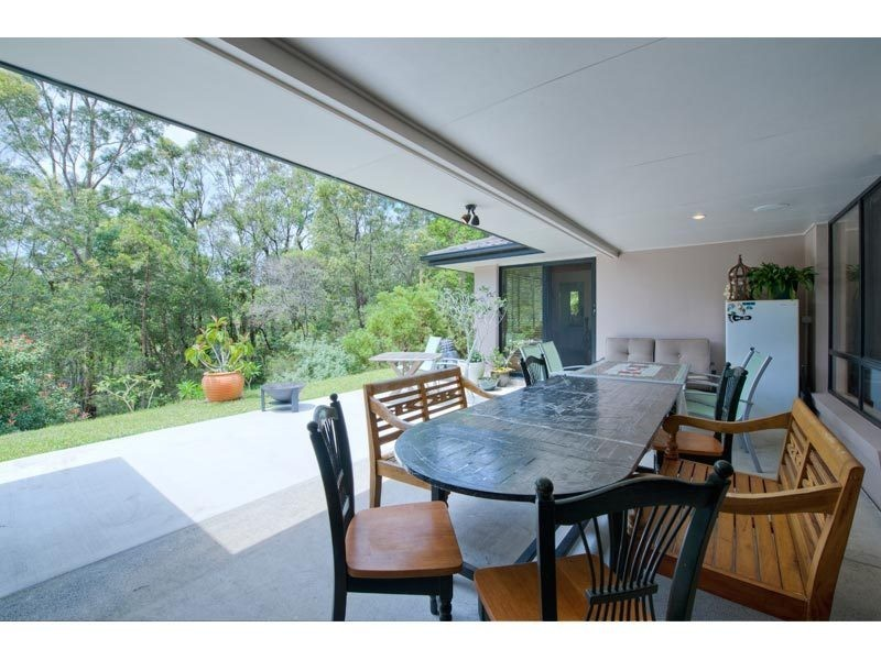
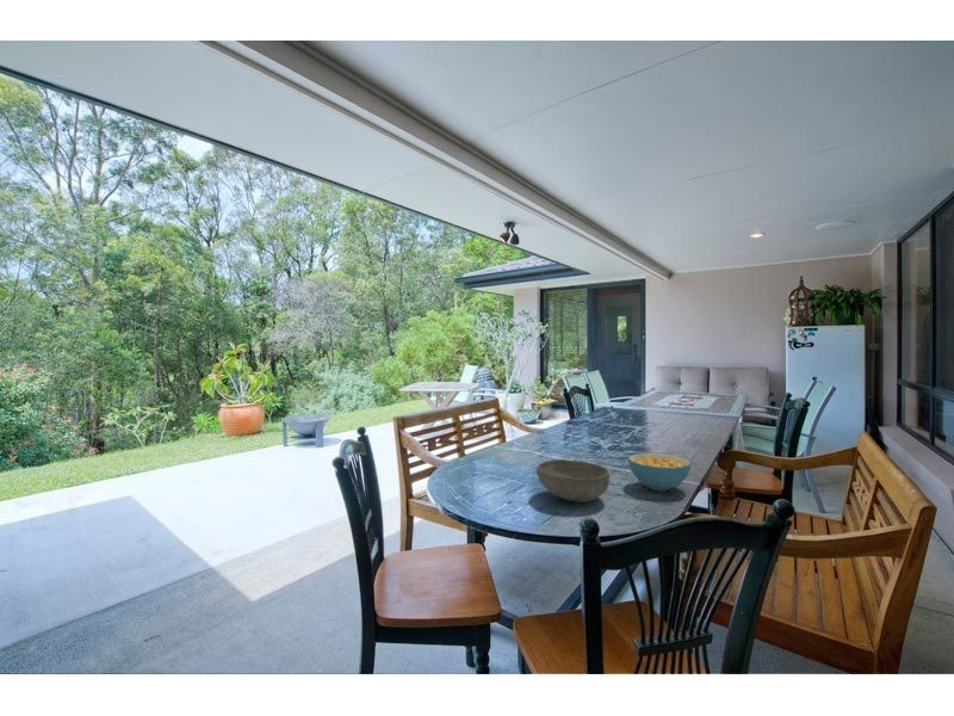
+ bowl (572, 482)
+ cereal bowl (658, 474)
